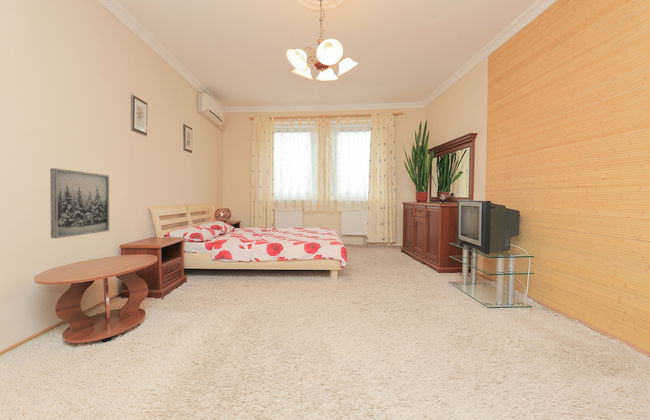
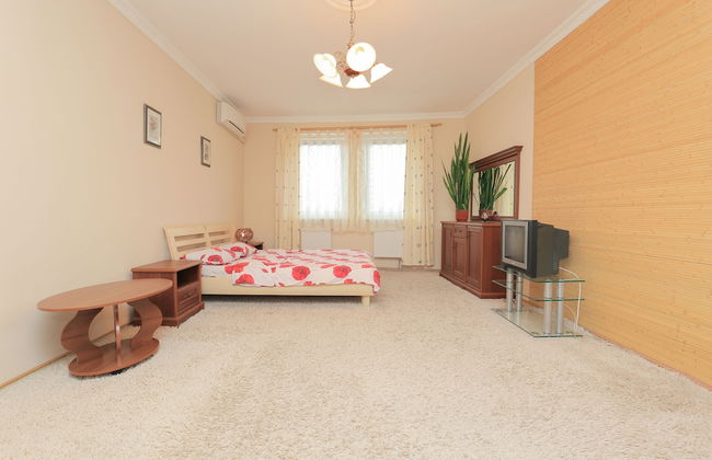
- wall art (83, 203)
